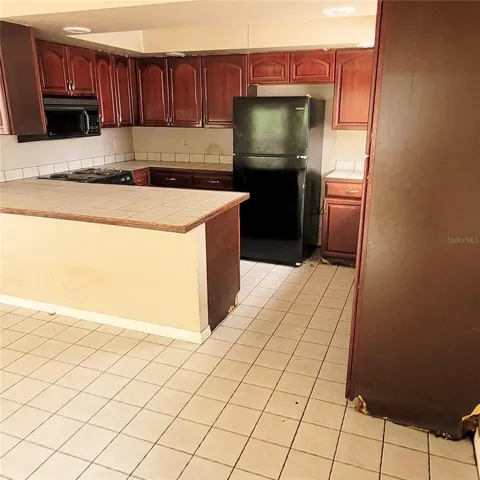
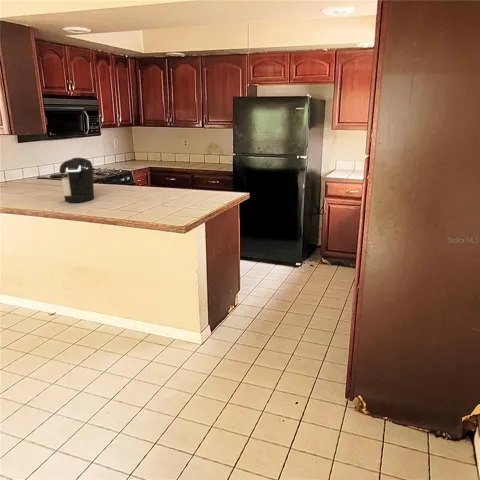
+ coffee maker (77, 179)
